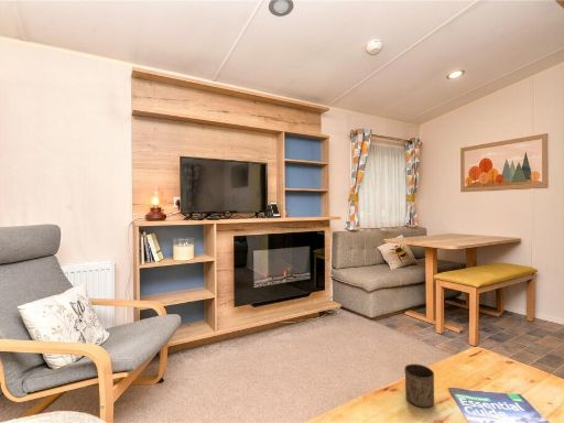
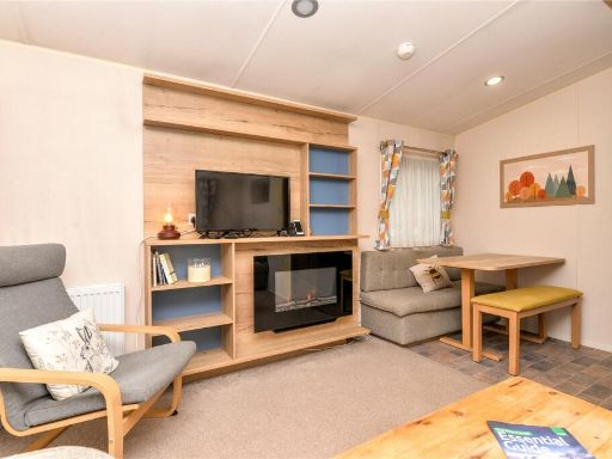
- cup (419, 384)
